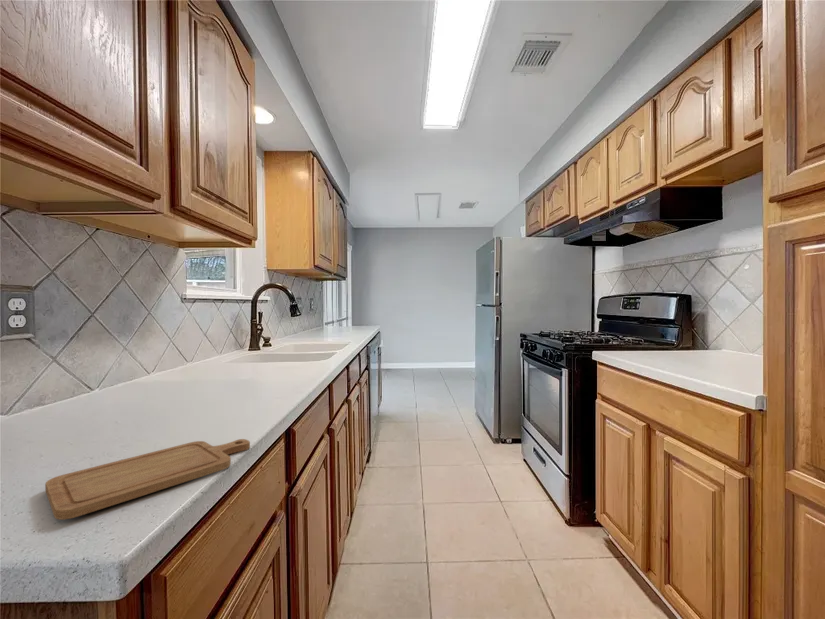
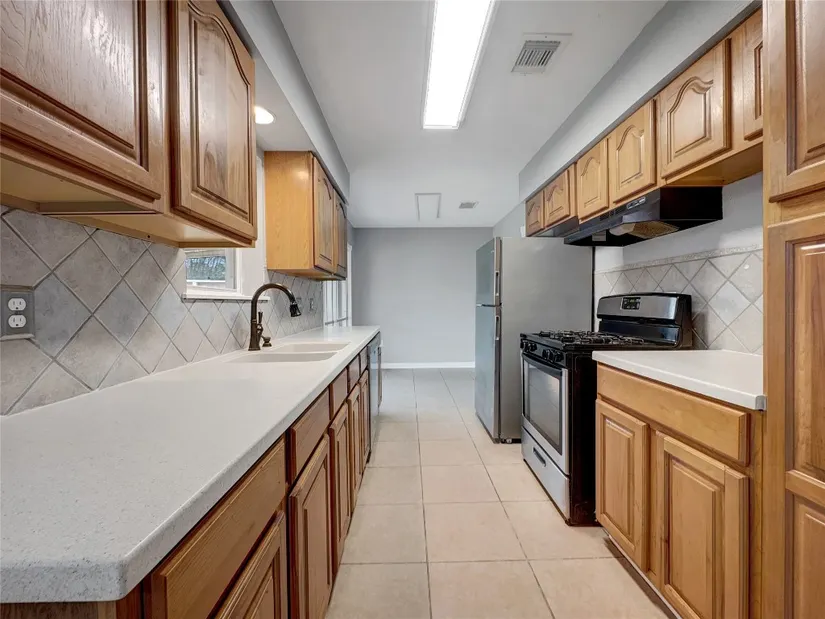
- chopping board (165, 466)
